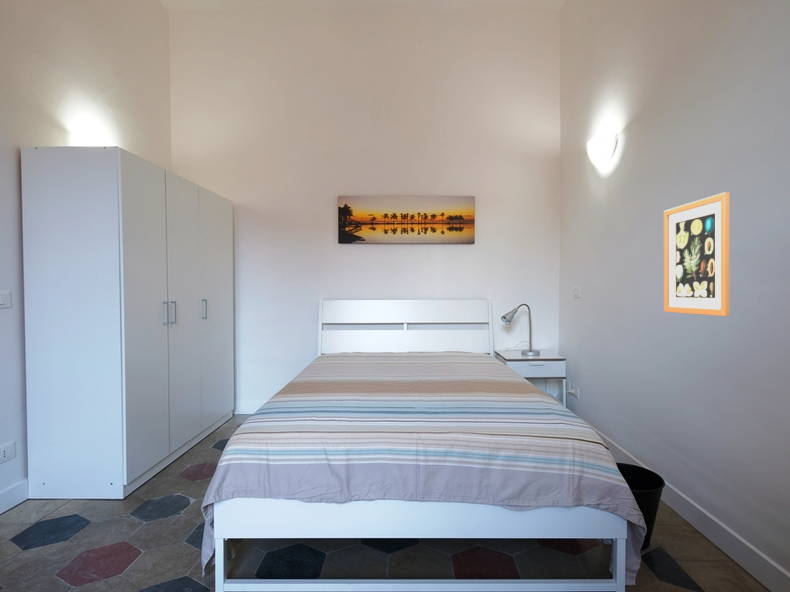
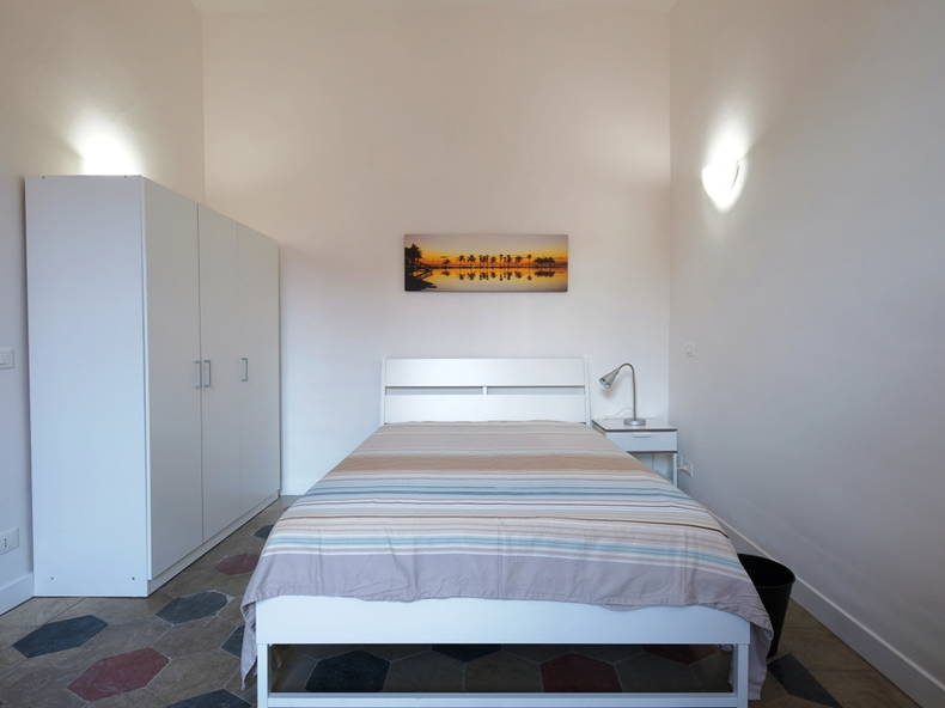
- wall art (693, 258)
